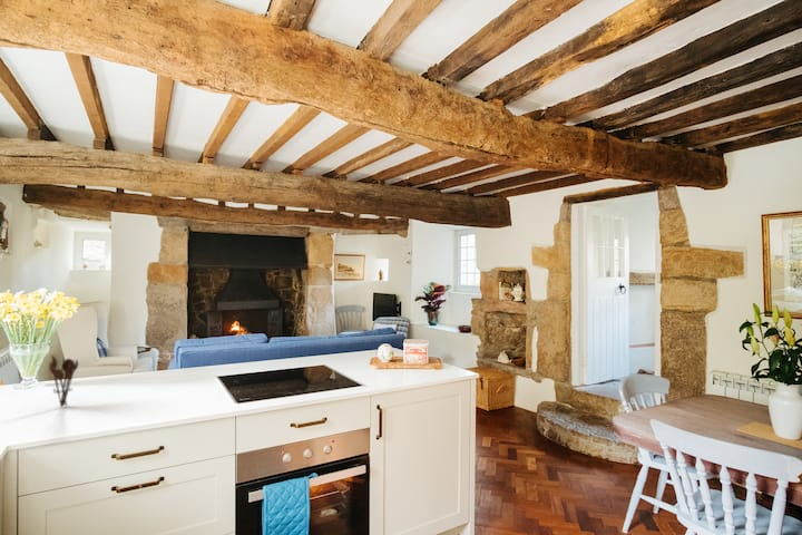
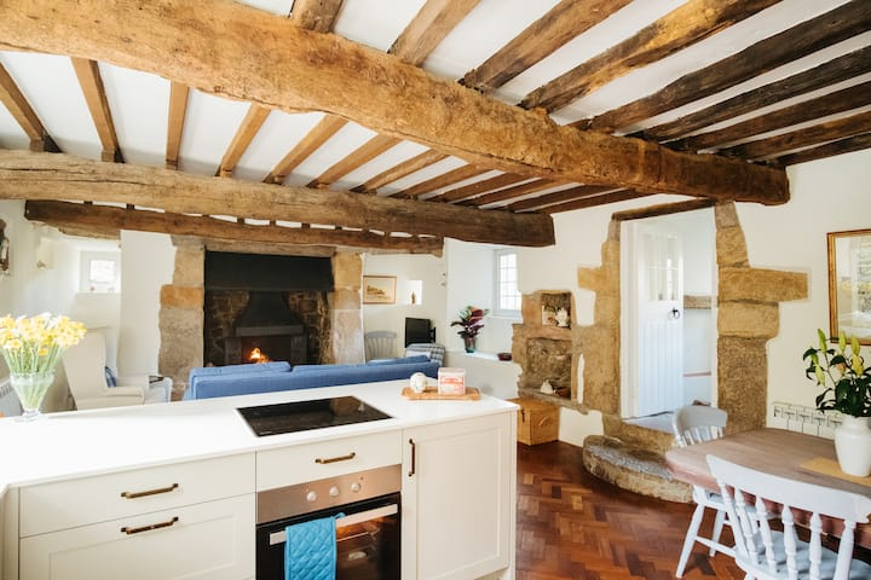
- utensil holder (61, 380)
